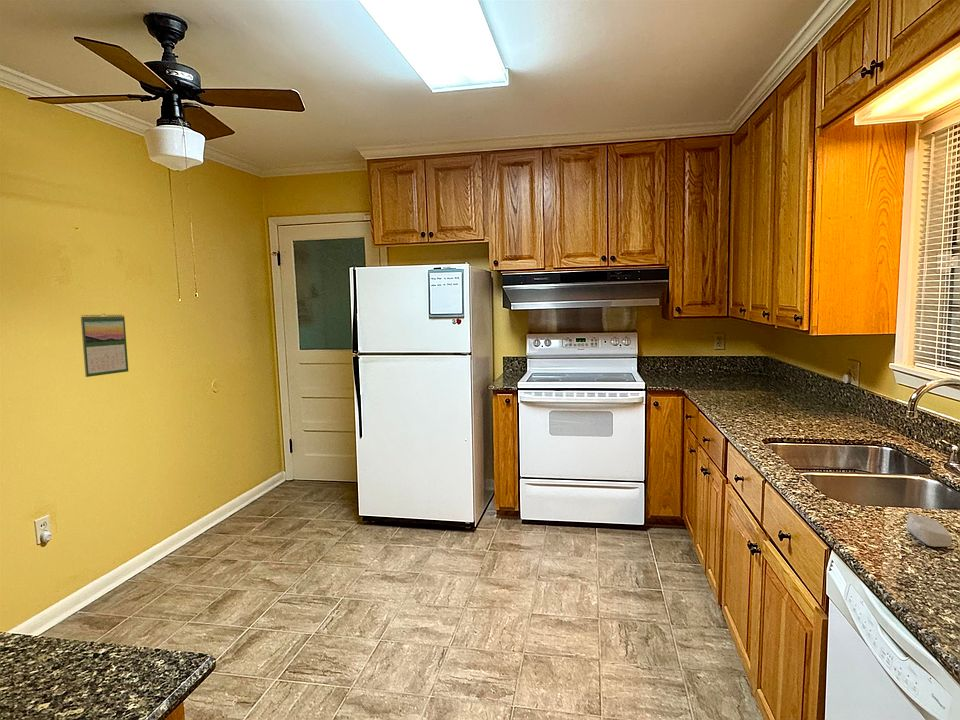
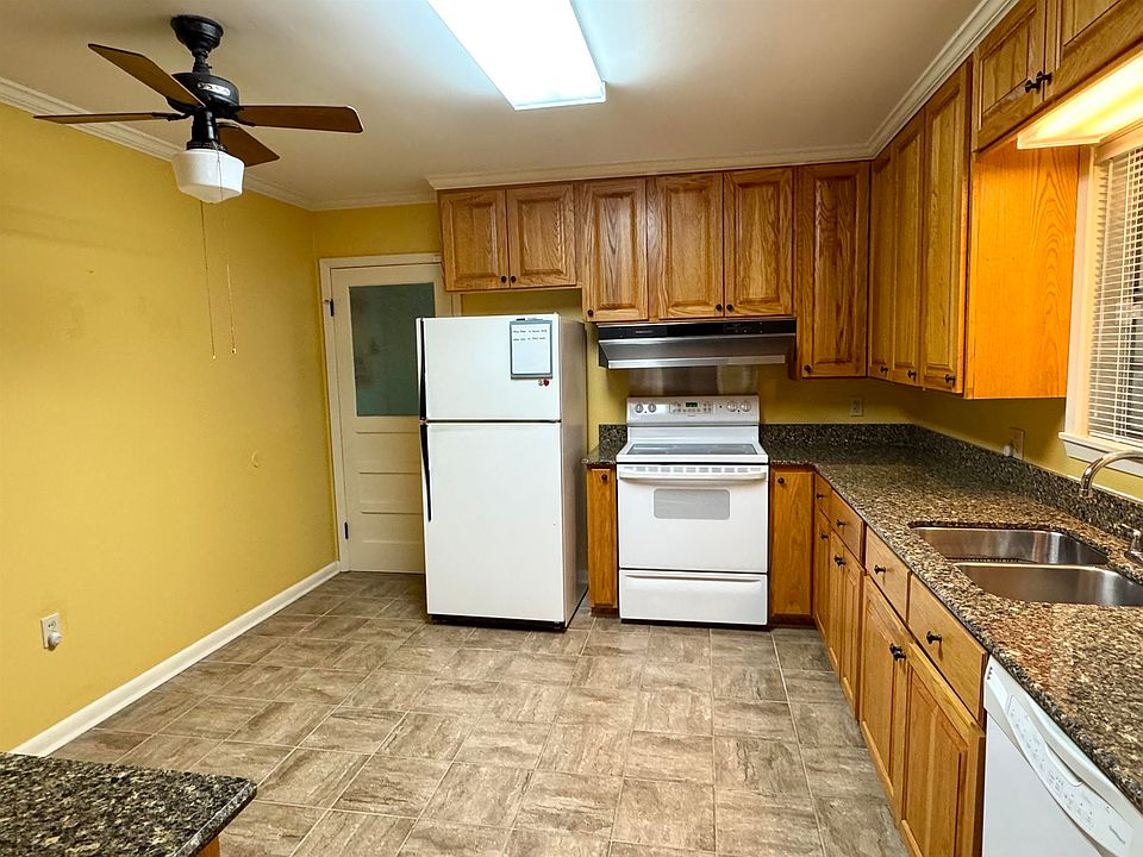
- calendar (105, 344)
- soap bar (928, 529)
